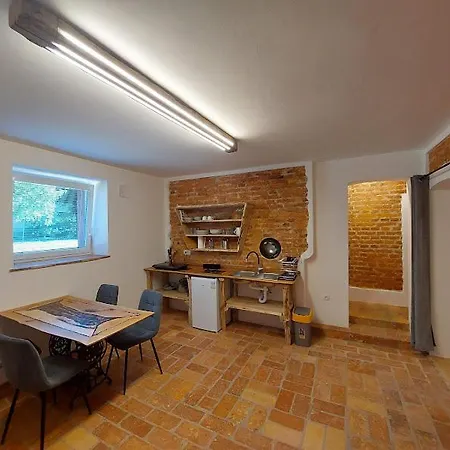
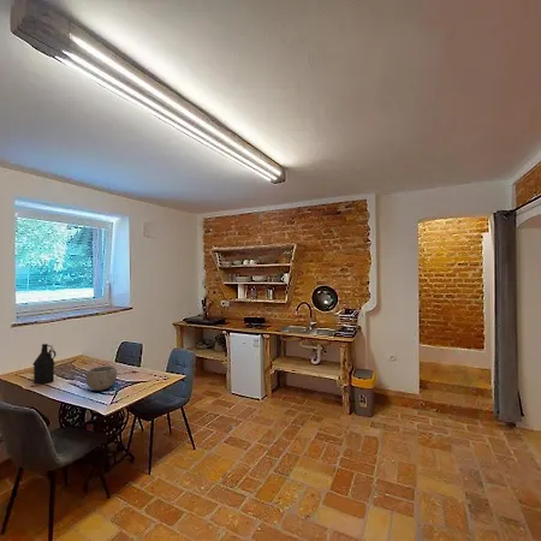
+ bottle (43, 362)
+ bowl (101, 379)
